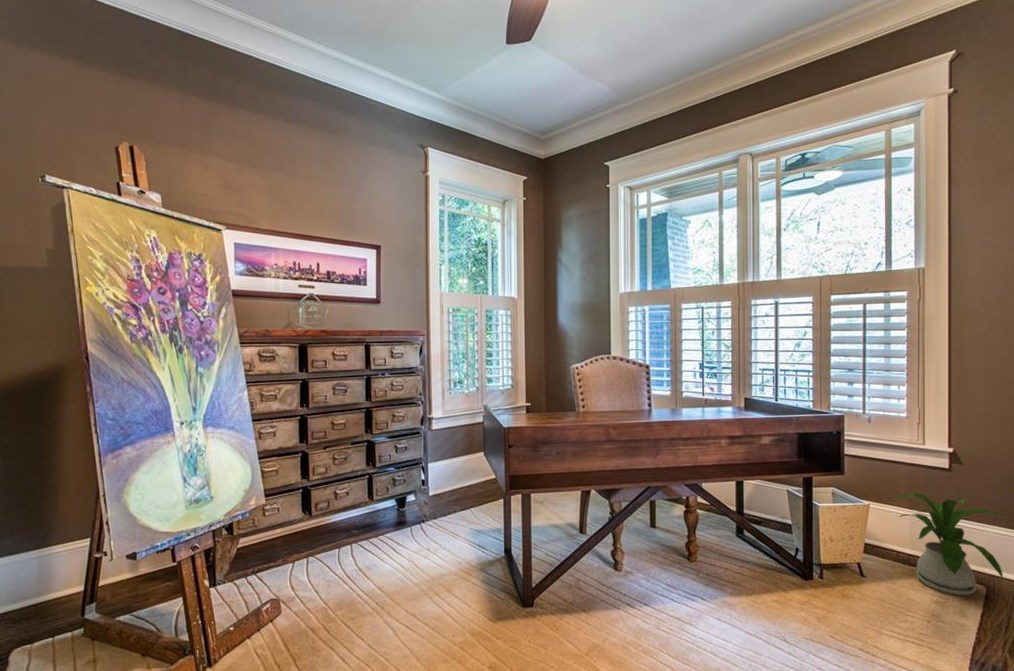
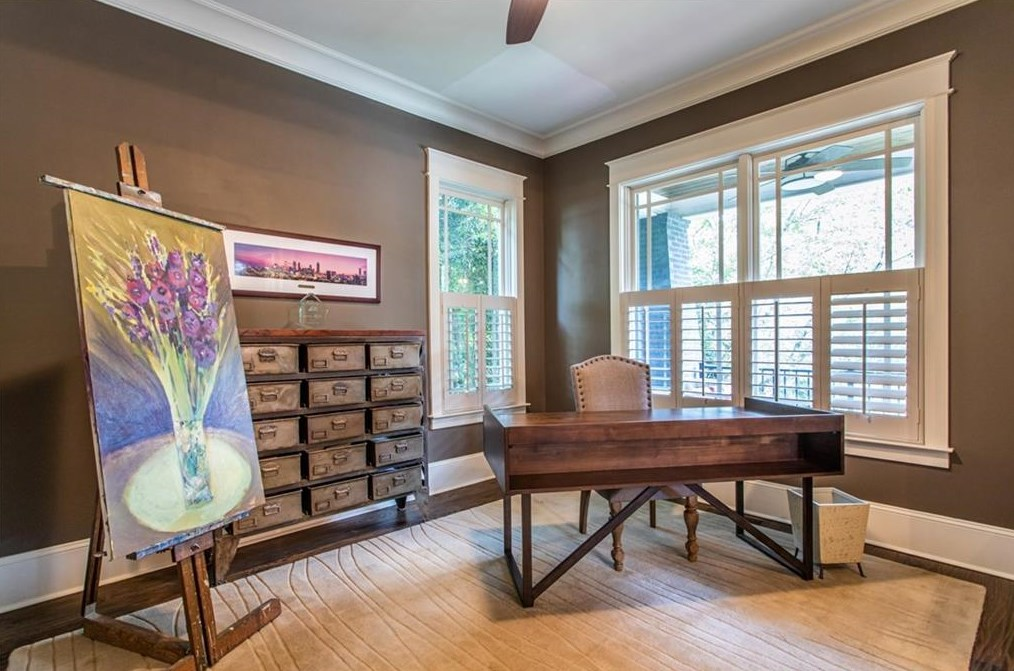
- house plant (949, 534)
